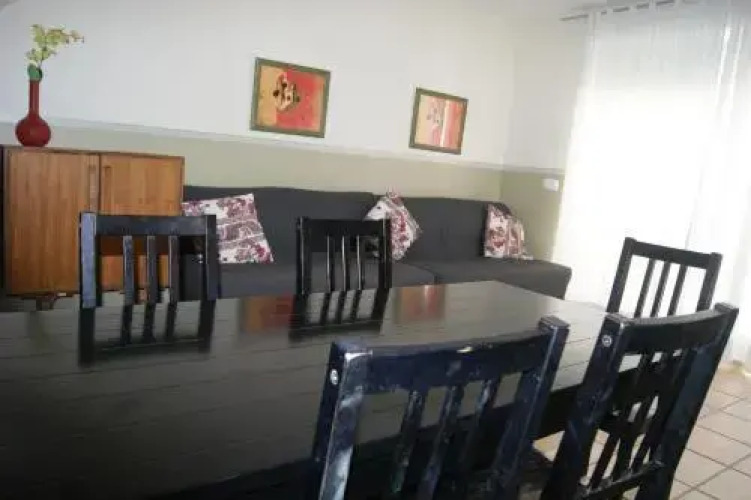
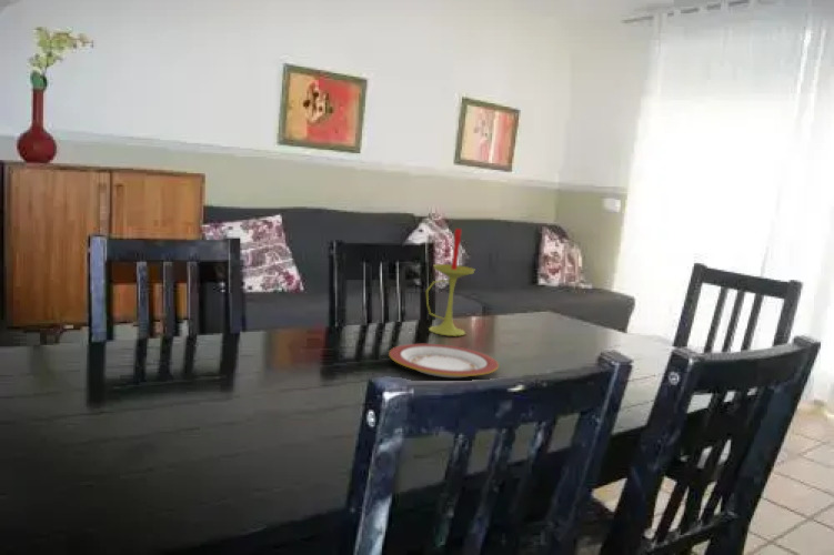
+ candle (451, 279)
+ plate (443, 362)
